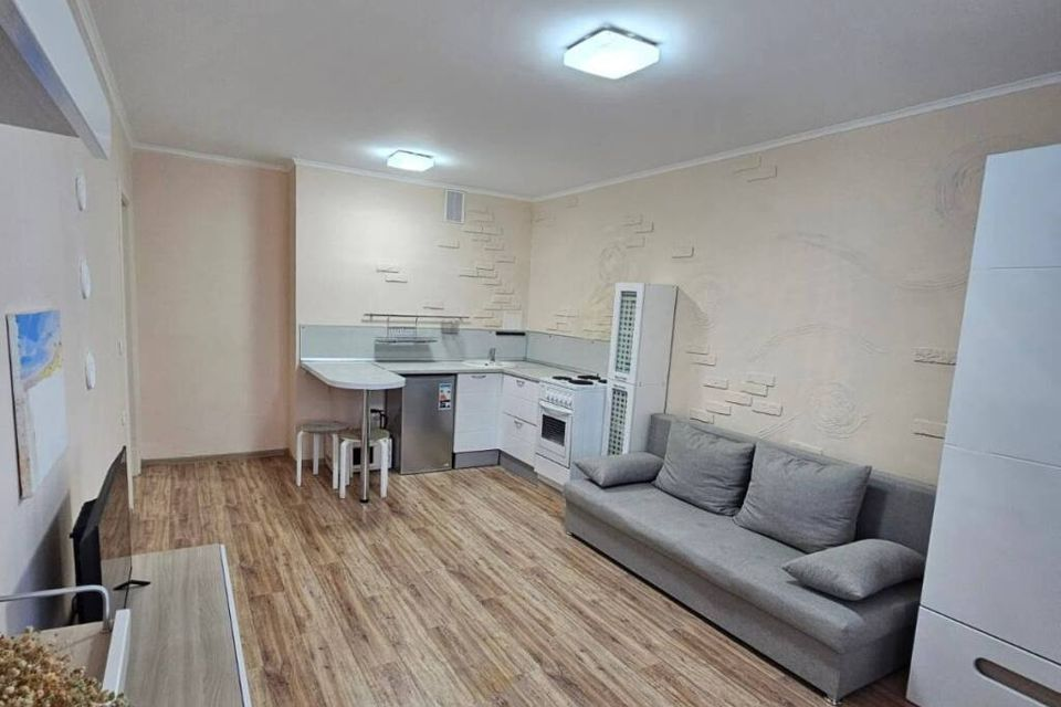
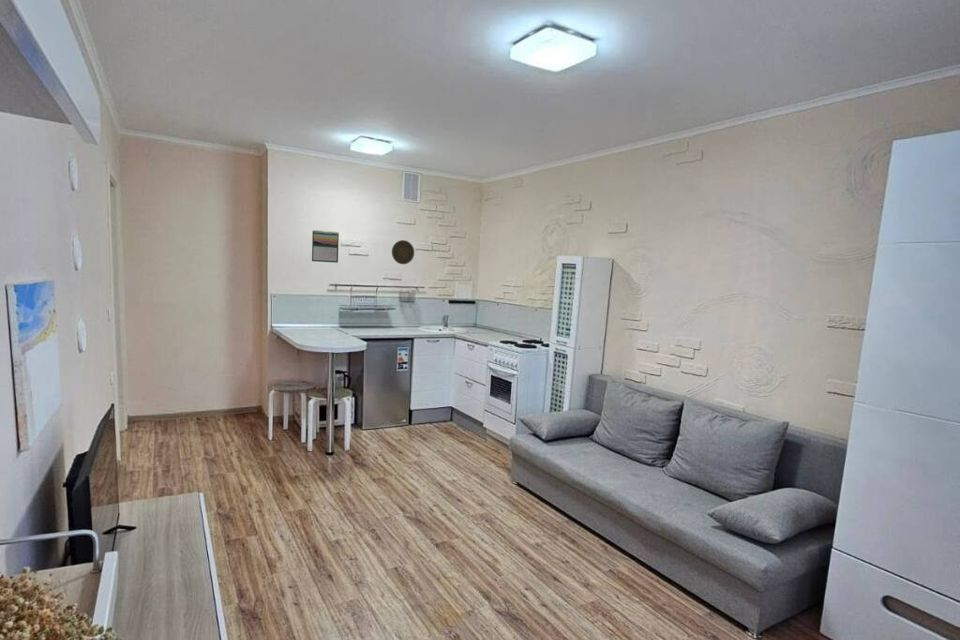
+ calendar (325, 246)
+ decorative plate (403, 252)
